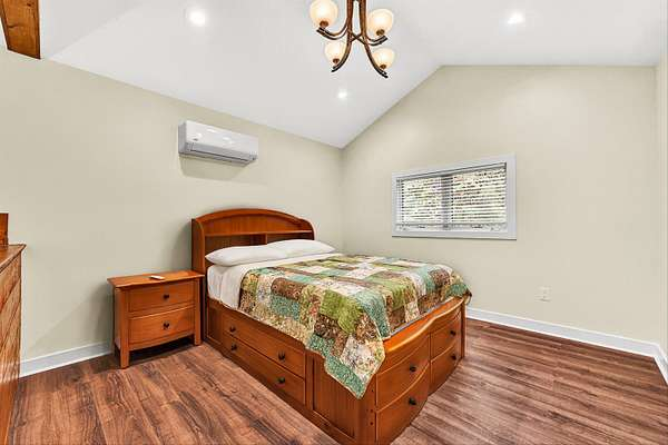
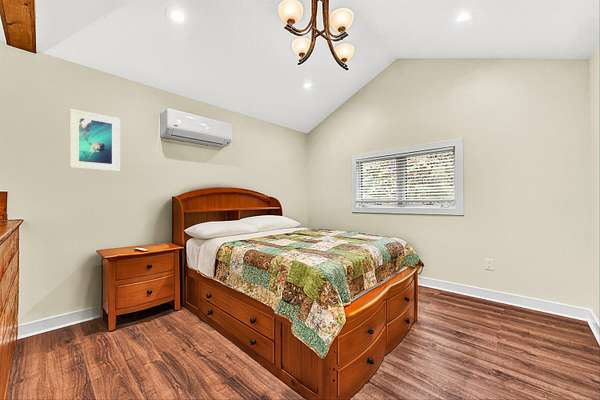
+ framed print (96, 141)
